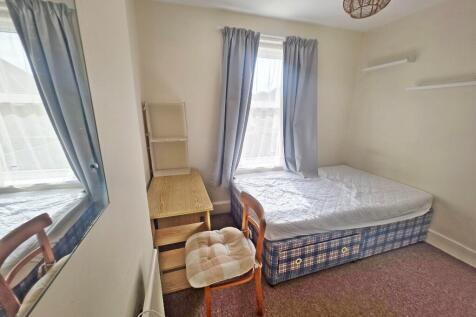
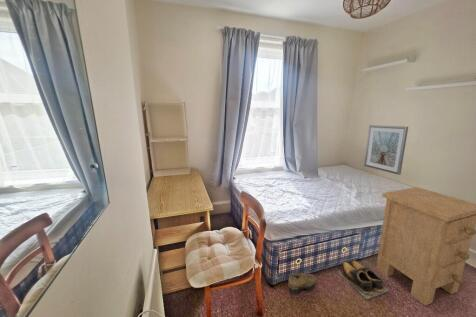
+ picture frame (383, 148)
+ shoes (361, 274)
+ nightstand (425, 243)
+ shoe (302, 281)
